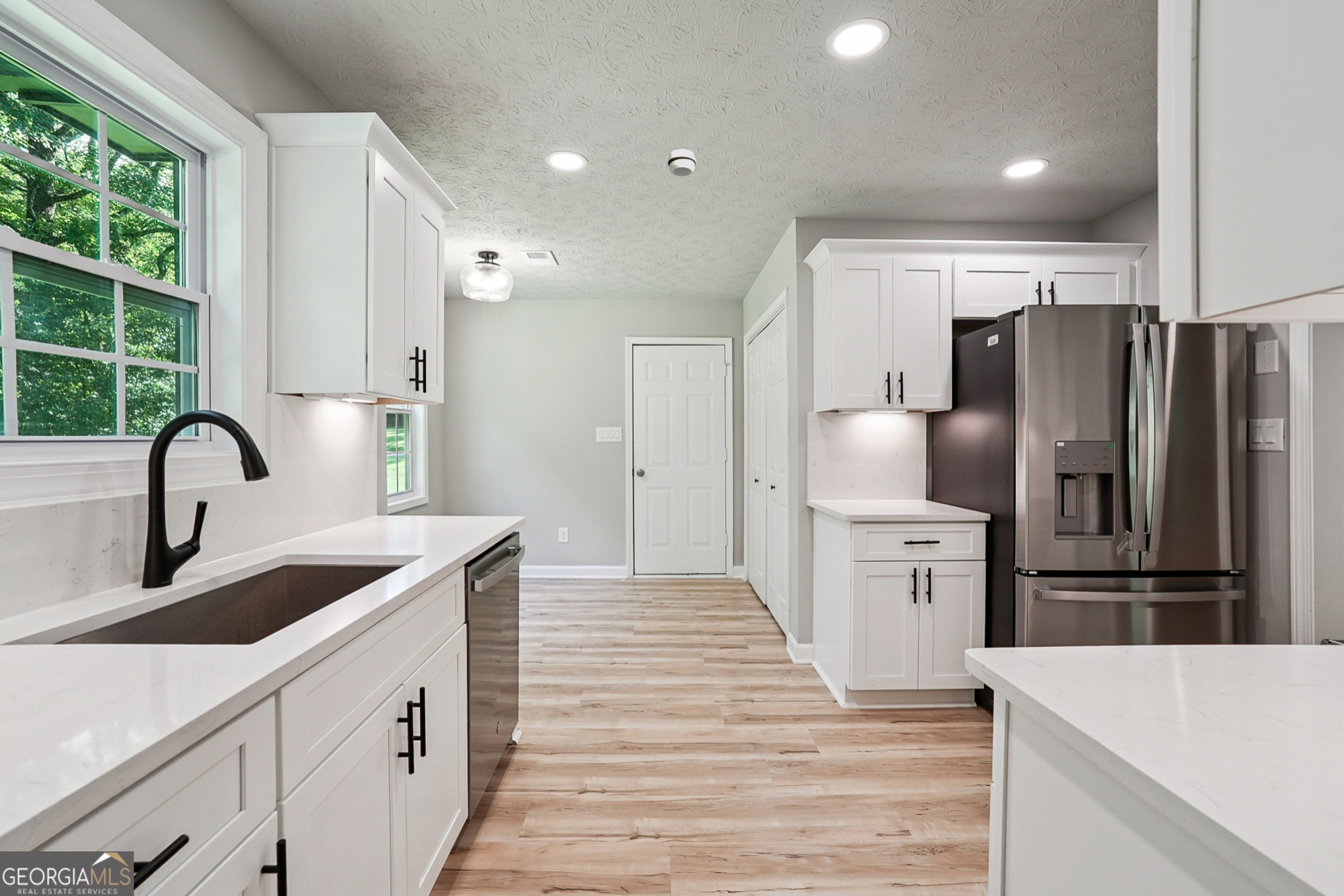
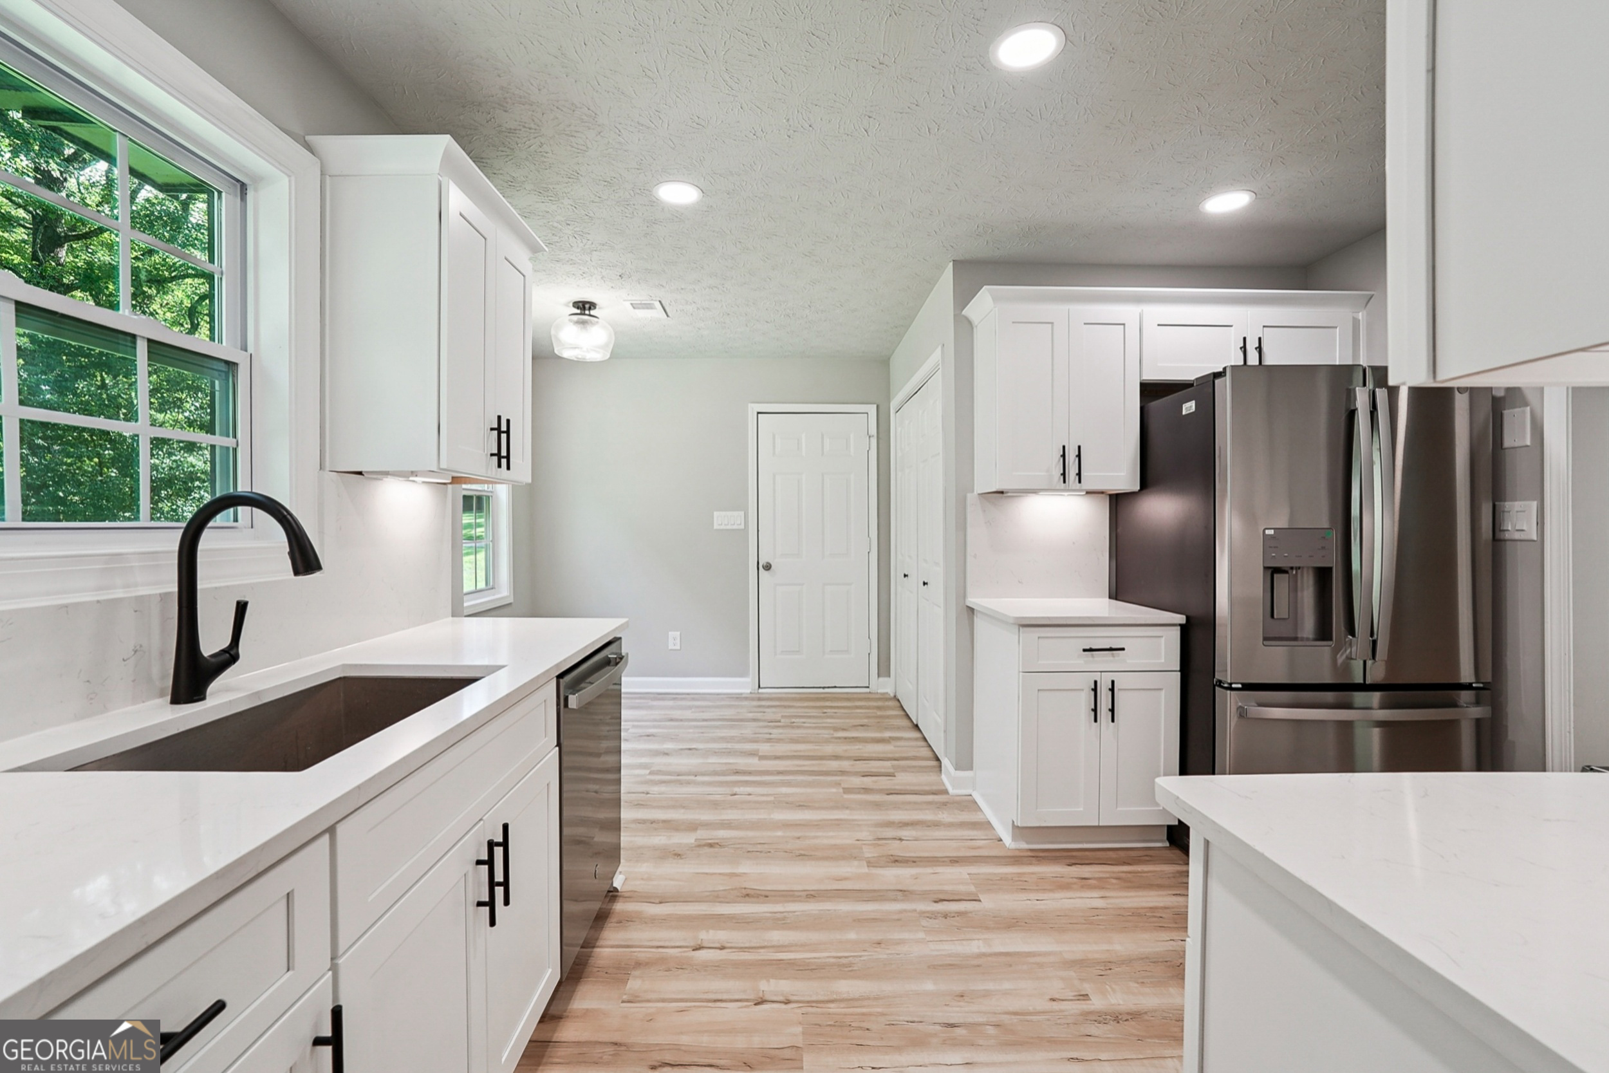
- smoke detector (682, 163)
